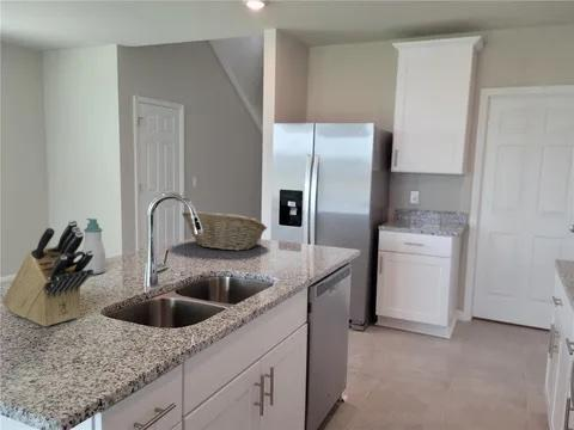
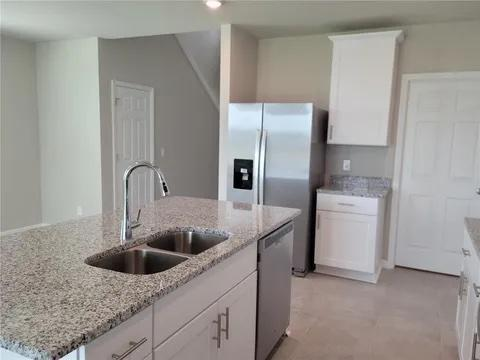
- fruit basket (224, 227)
- soap bottle (93, 245)
- knife block (47, 268)
